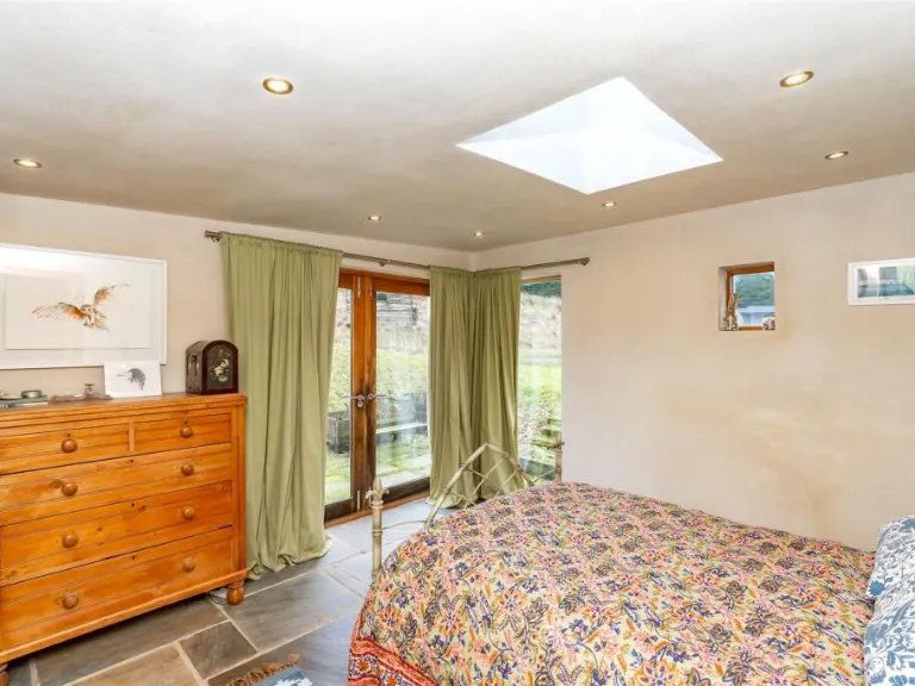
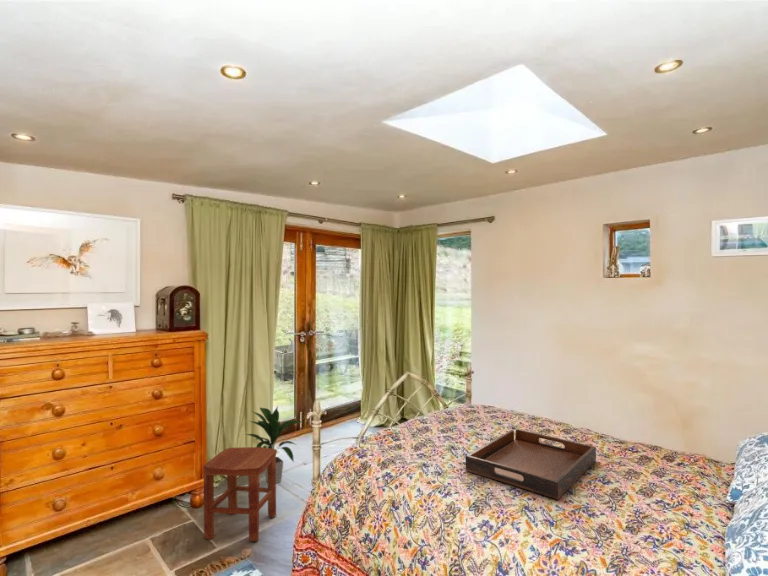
+ serving tray (532, 458)
+ indoor plant (269, 442)
+ stool (242, 490)
